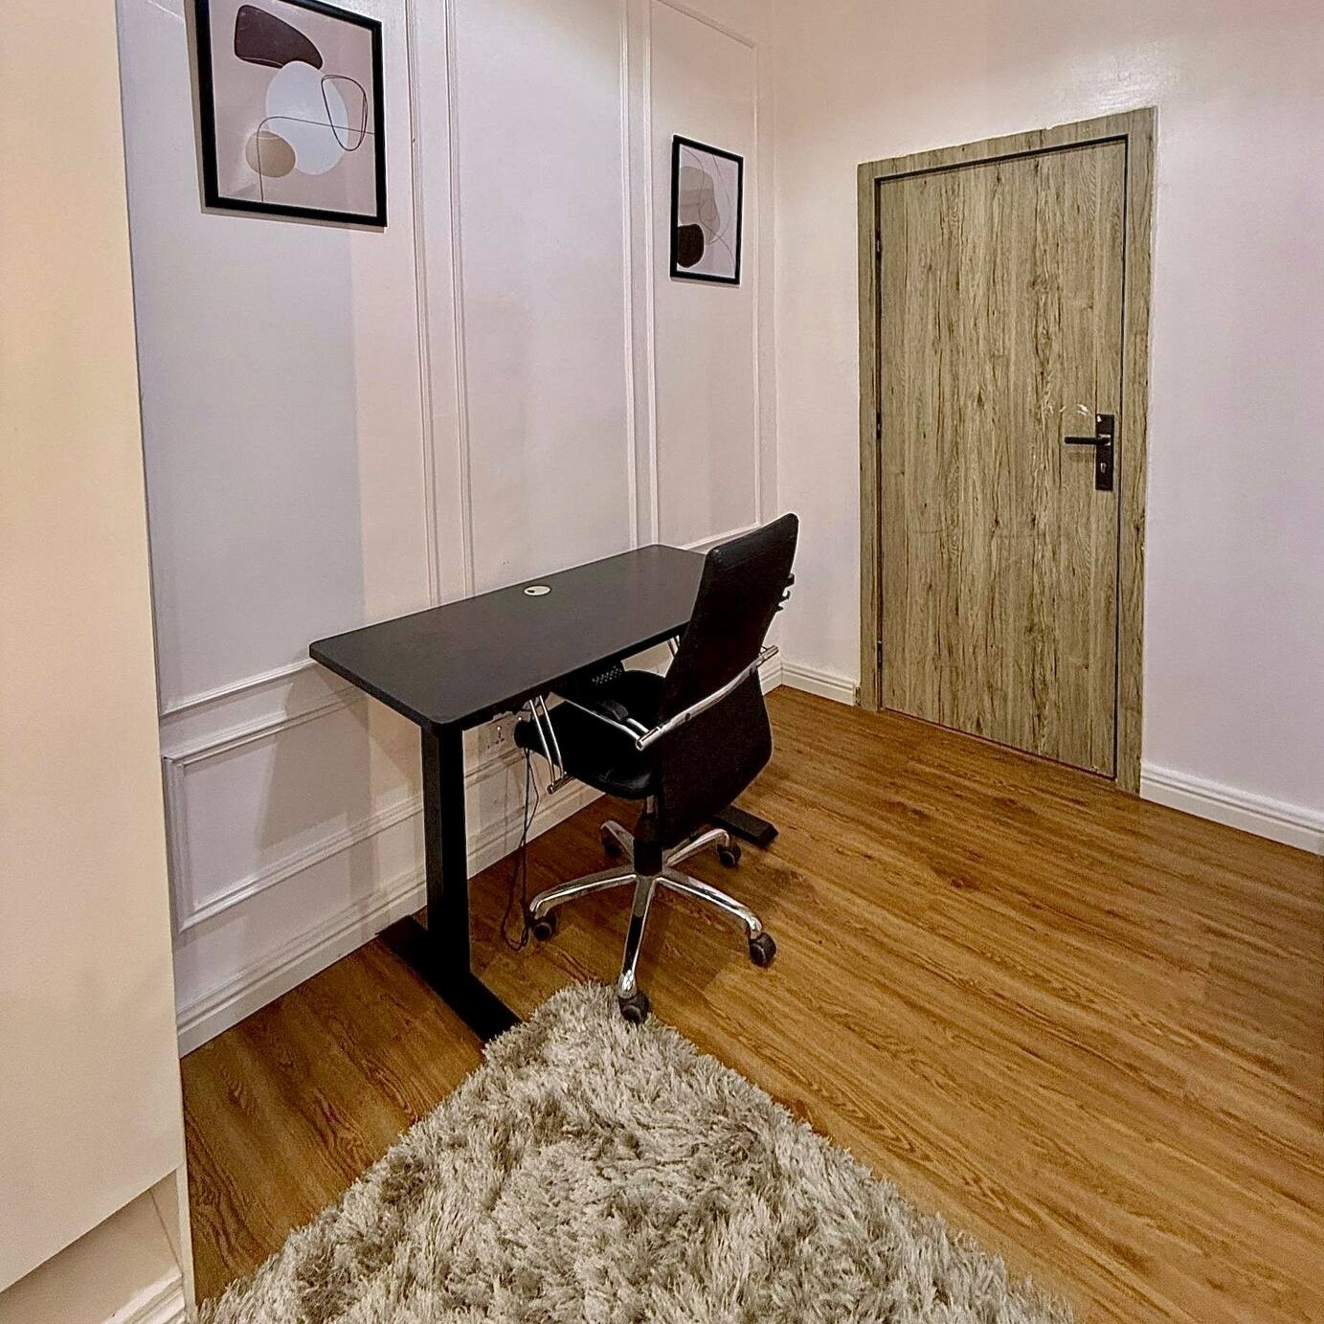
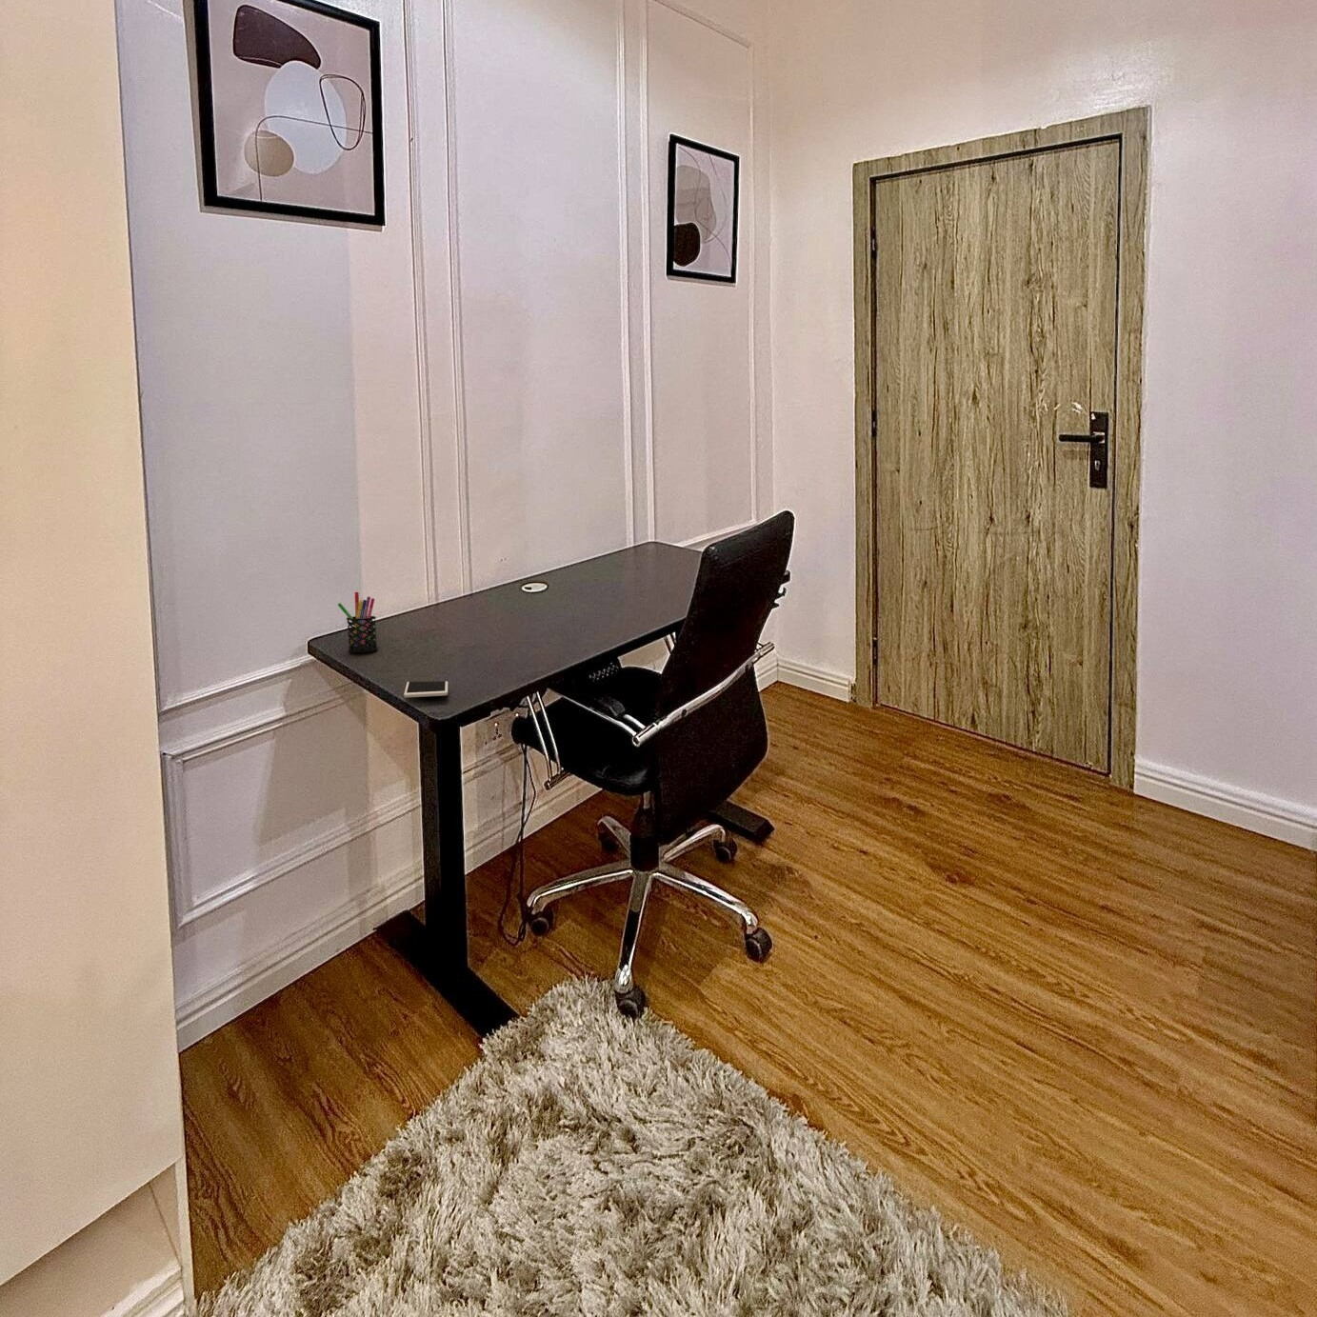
+ cell phone (427, 686)
+ pen holder (357, 622)
